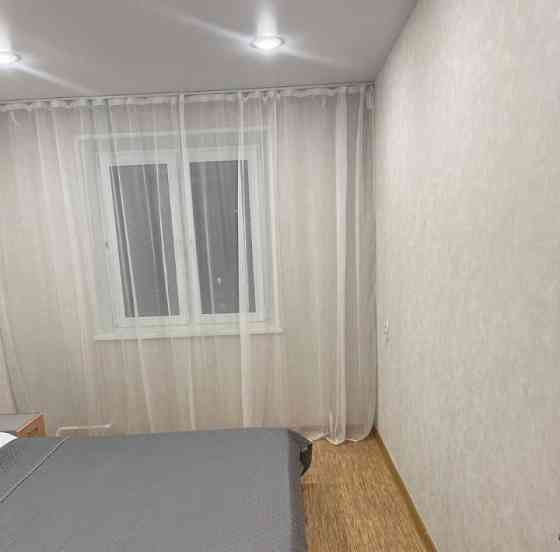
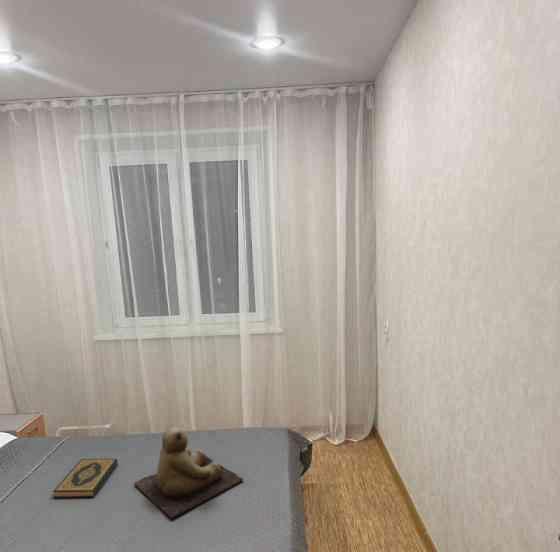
+ teddy bear (186, 453)
+ hardback book (87, 477)
